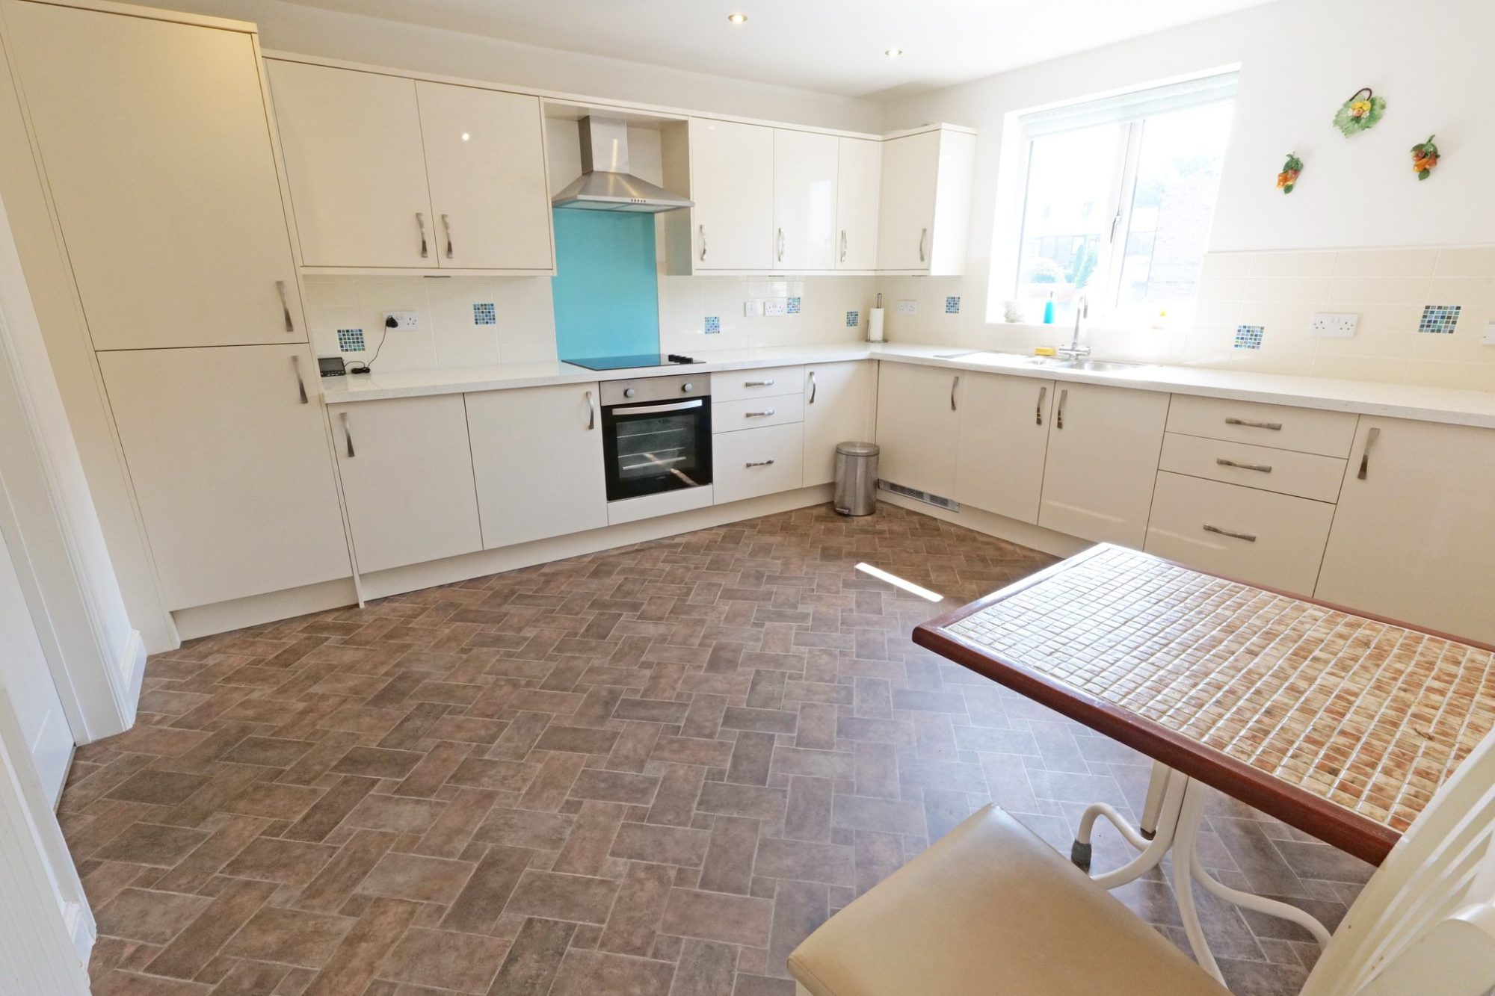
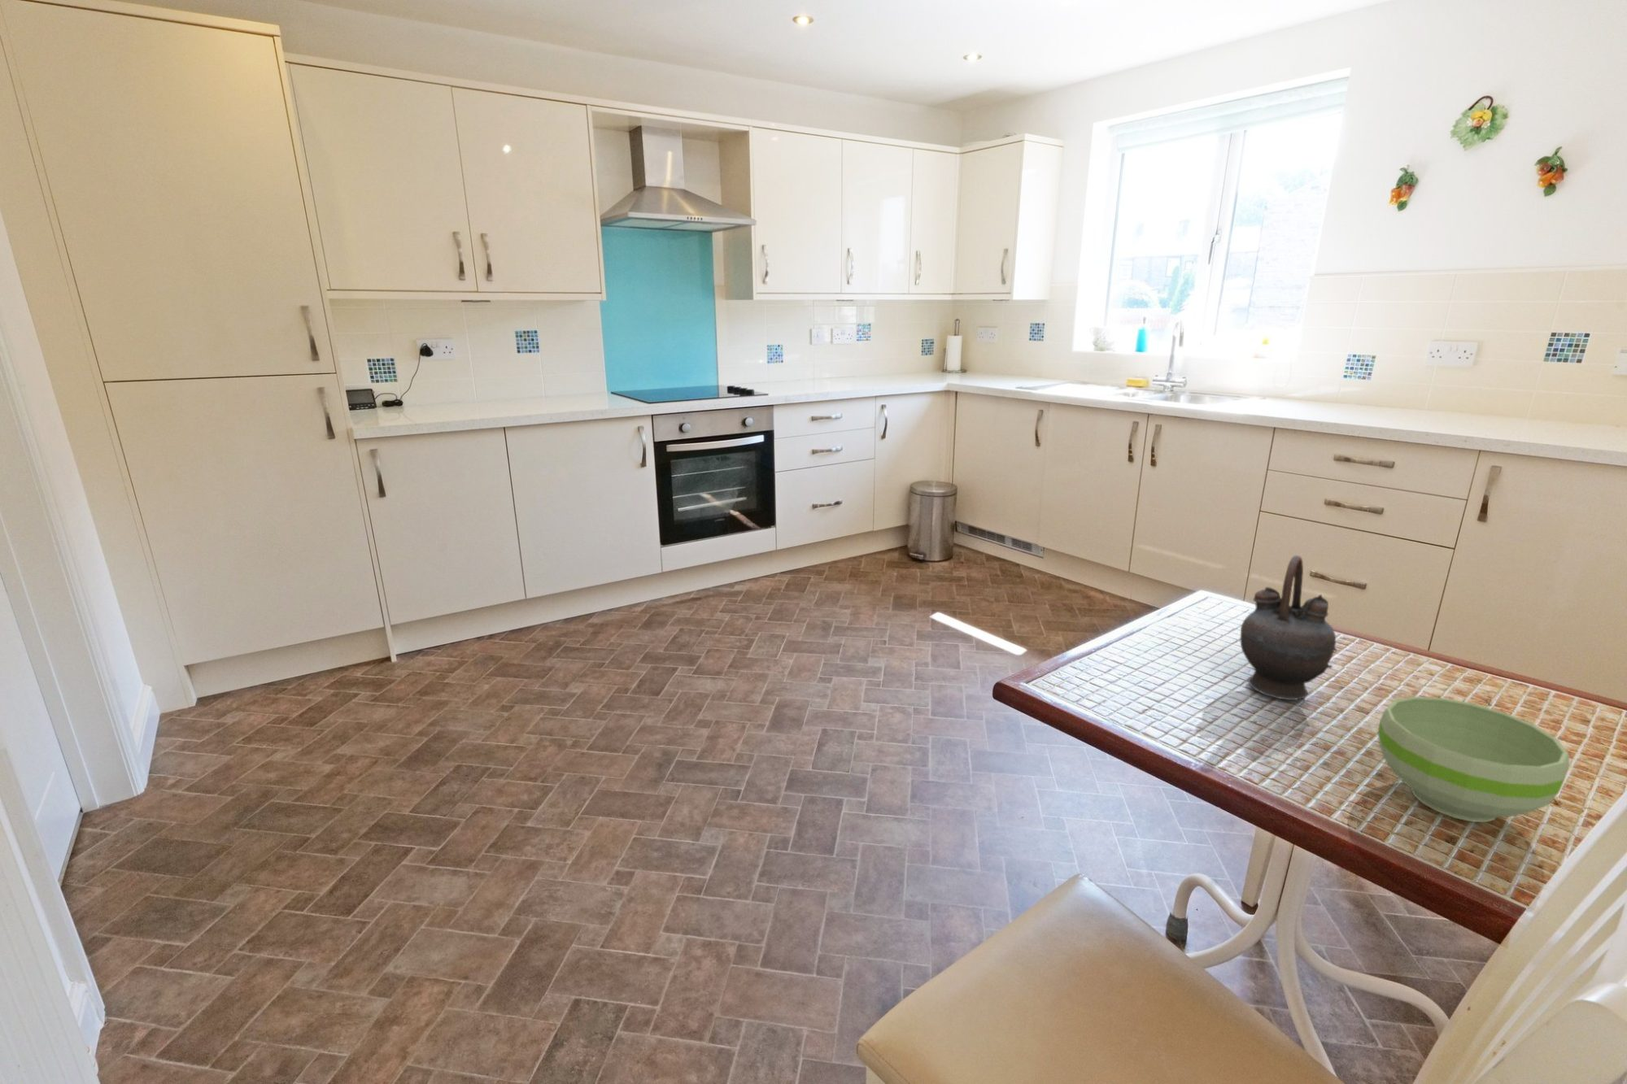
+ teapot (1292, 623)
+ bowl (1462, 766)
